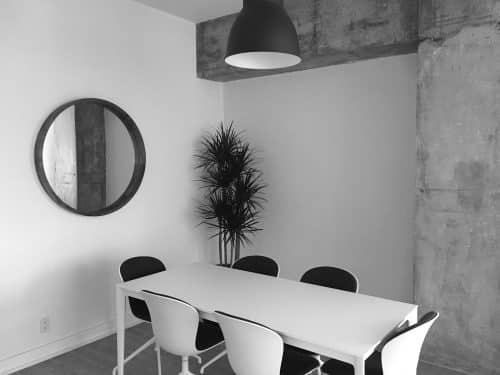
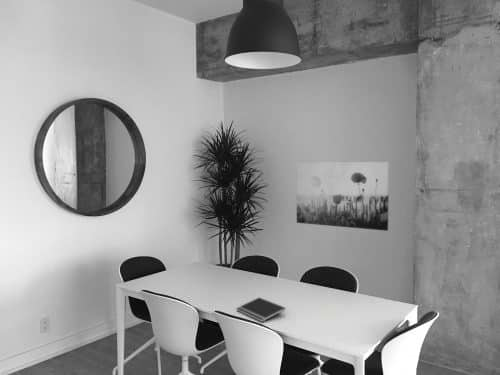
+ notepad (260, 309)
+ wall art (339, 194)
